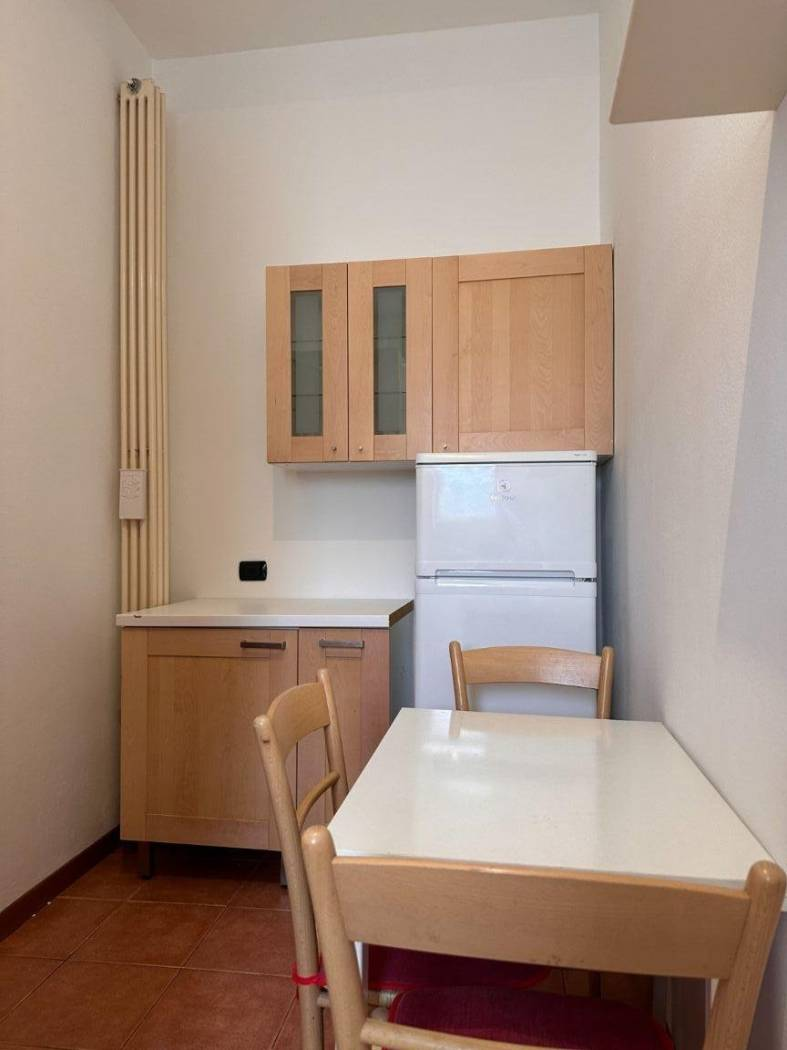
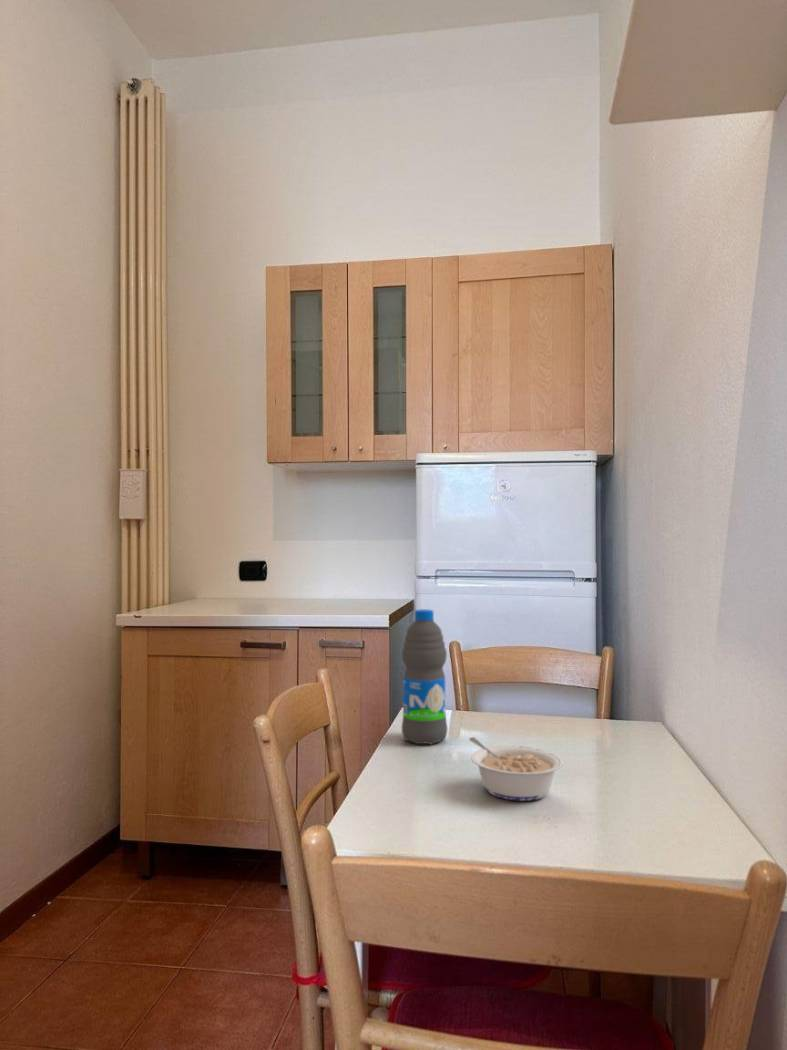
+ water bottle (424, 674)
+ legume (512, 770)
